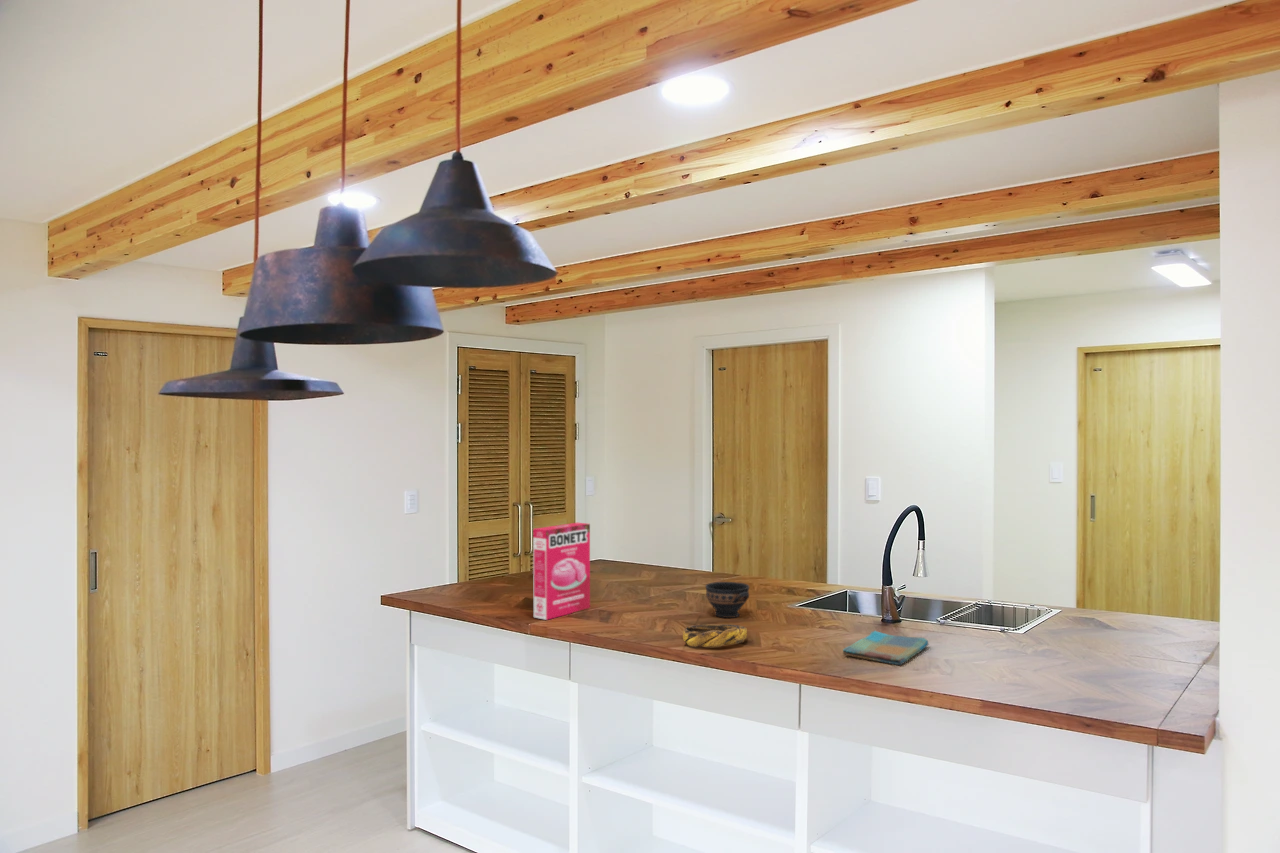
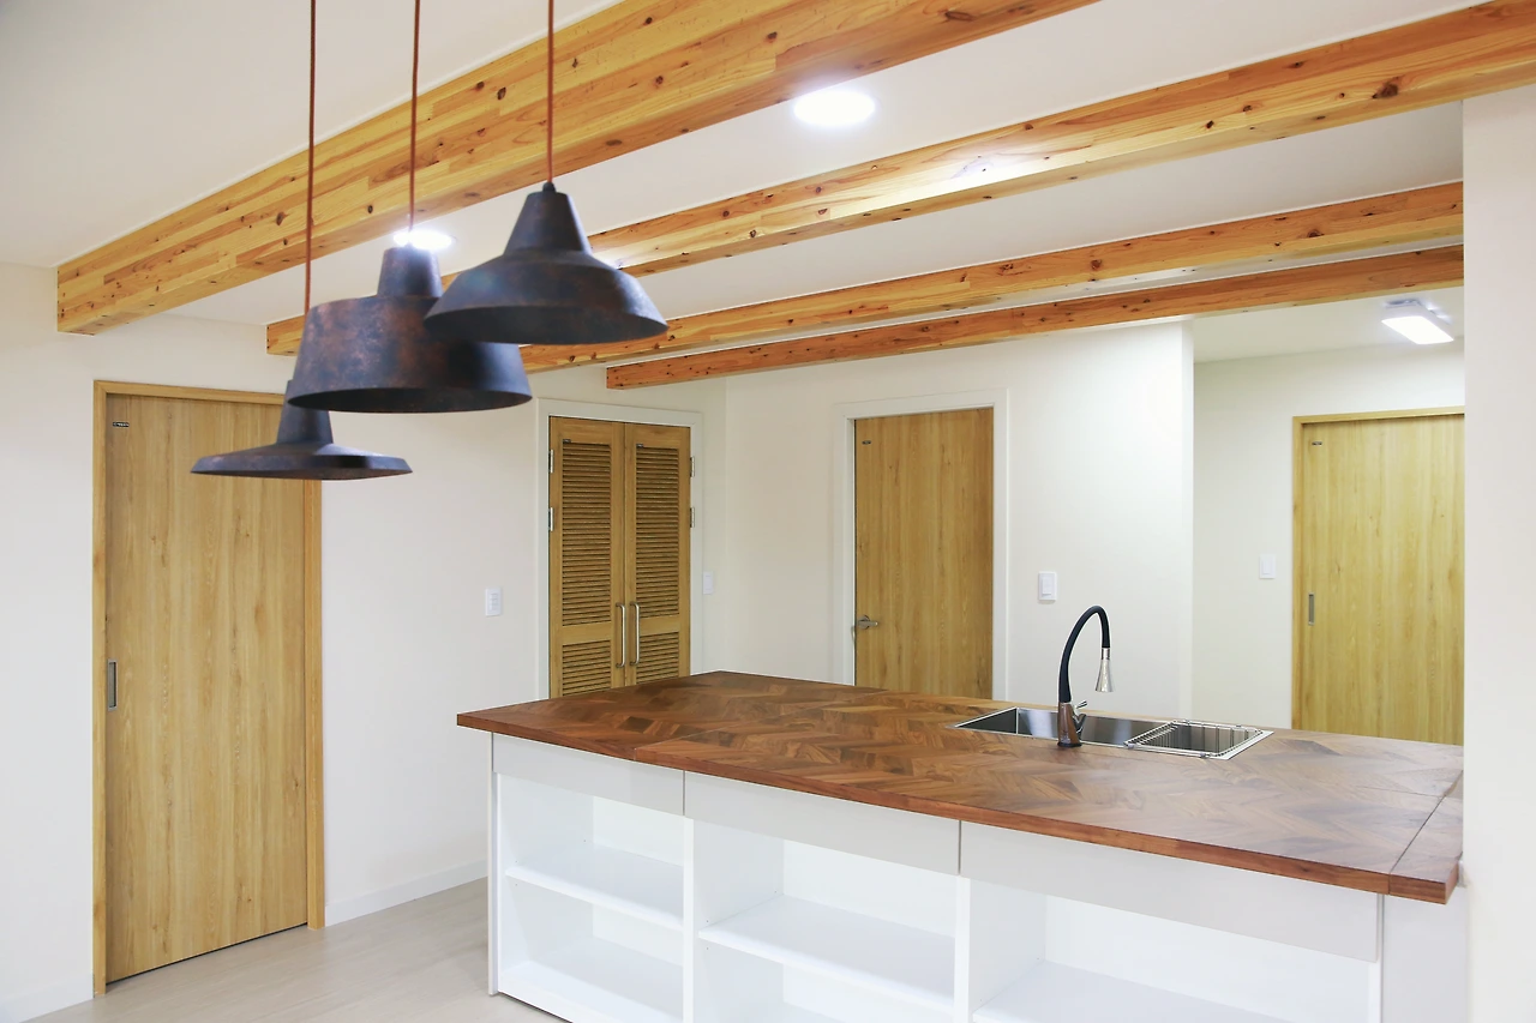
- dish towel (886, 646)
- bowl (727, 600)
- cereal box (562, 569)
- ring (715, 633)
